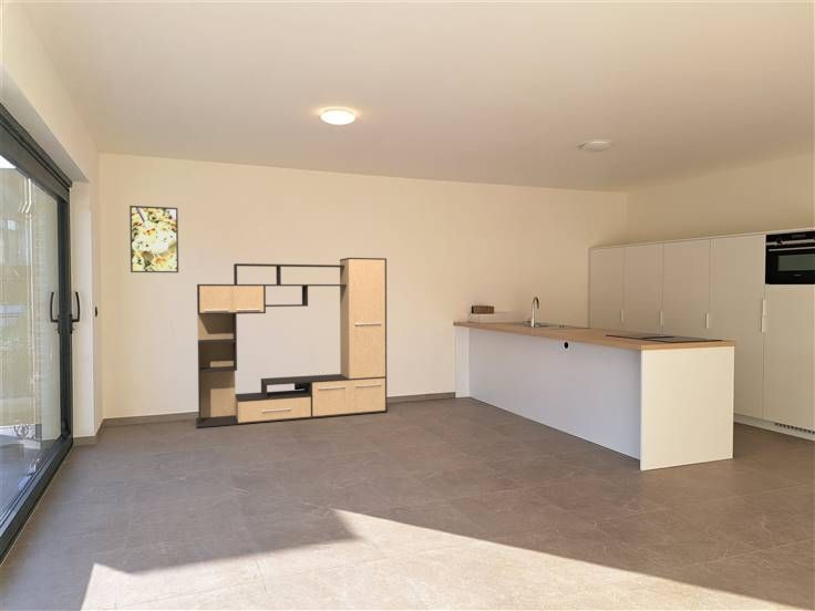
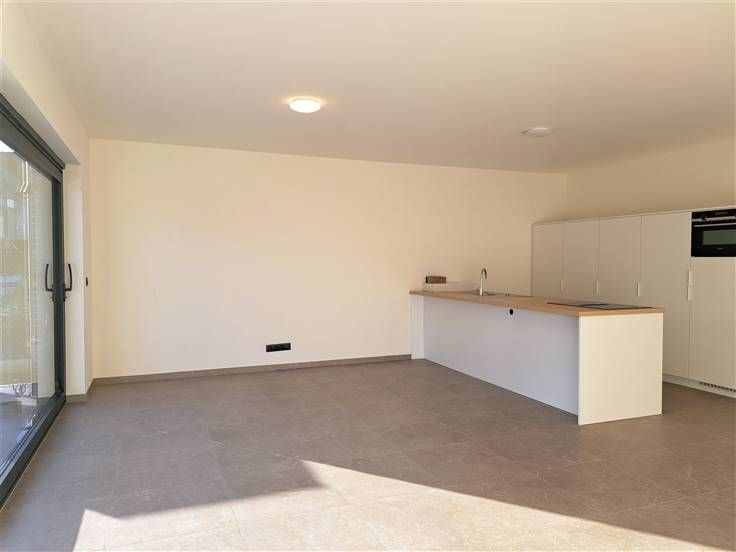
- media console (293, 306)
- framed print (154, 239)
